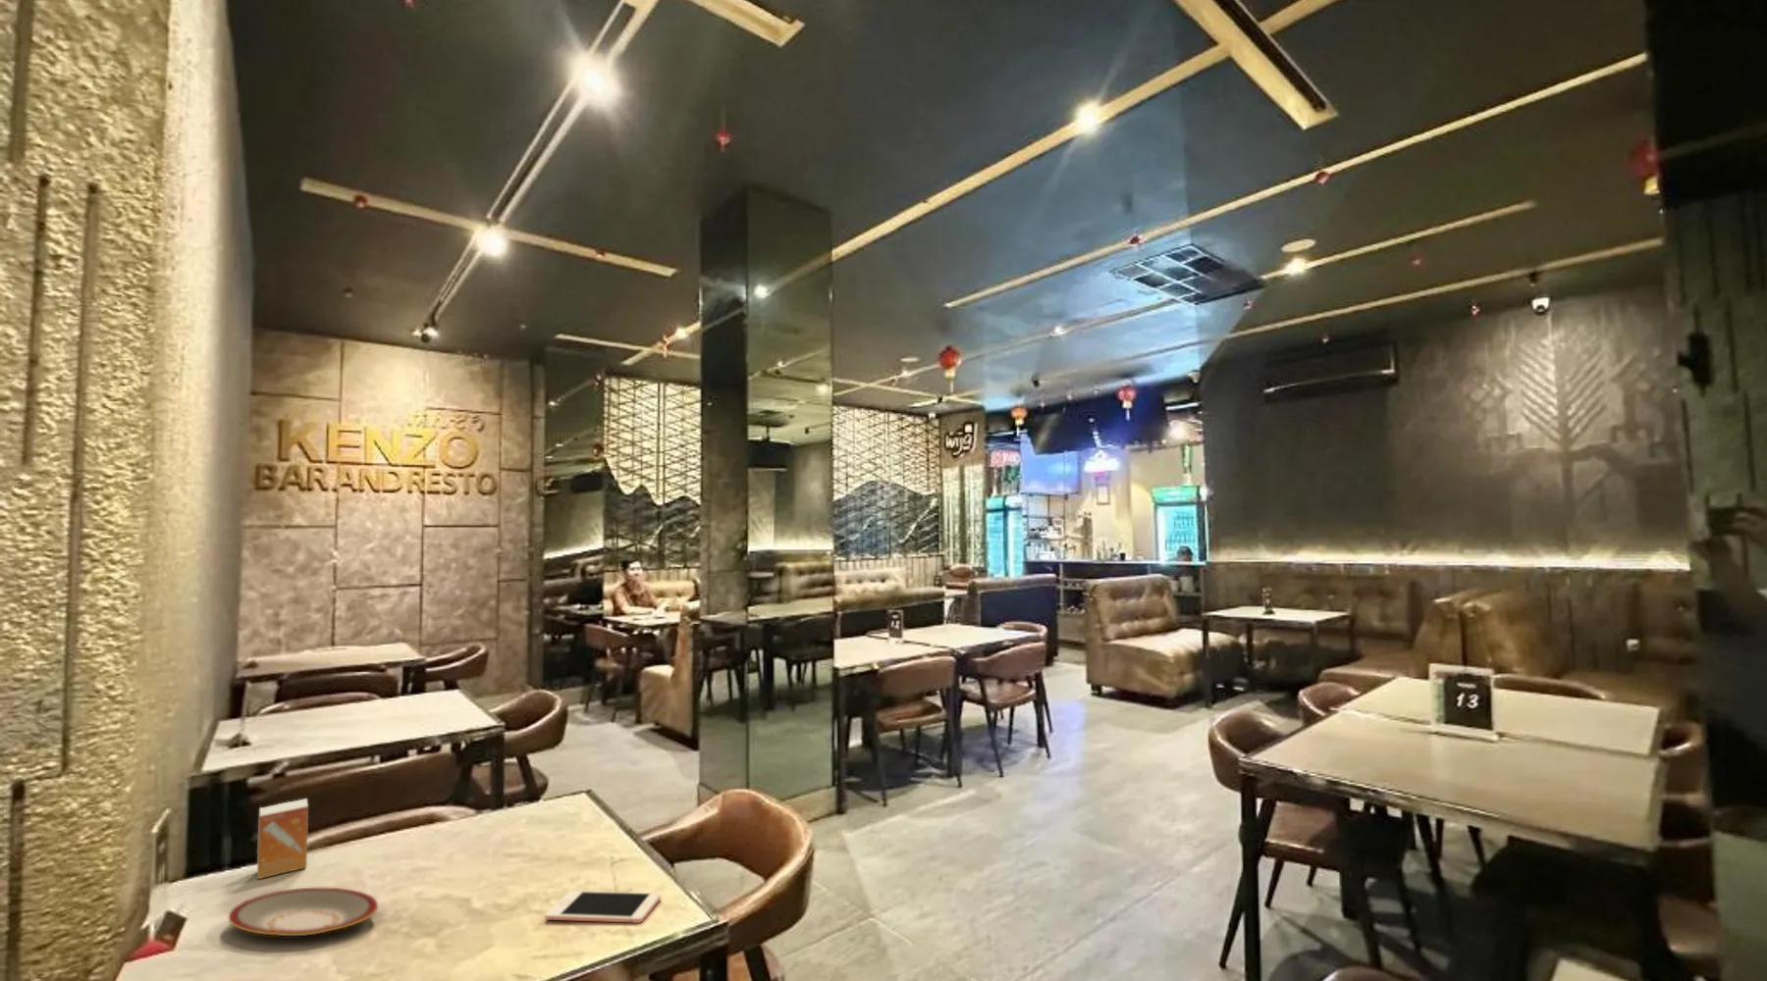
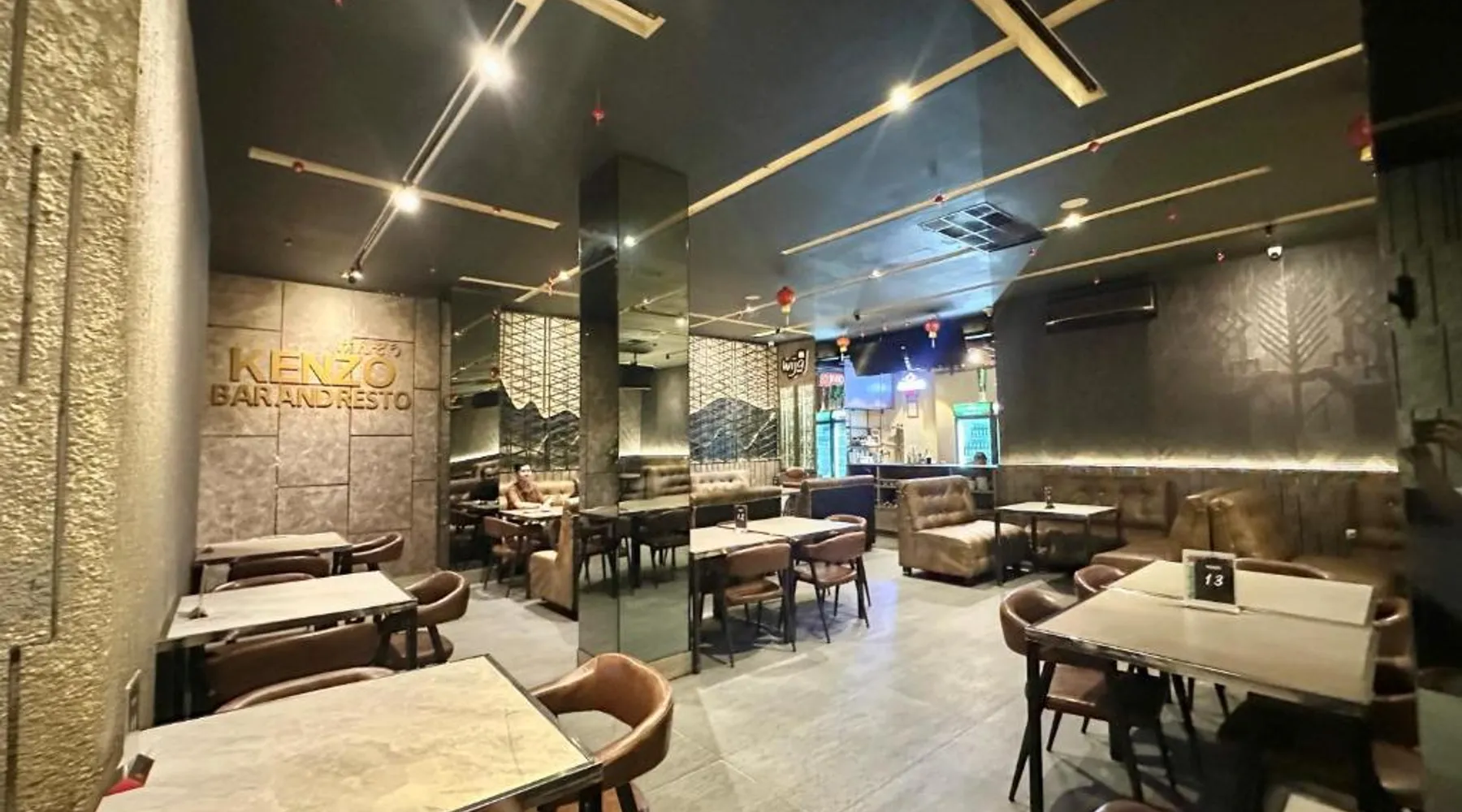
- small box (283, 837)
- plate (303, 916)
- cell phone (604, 905)
